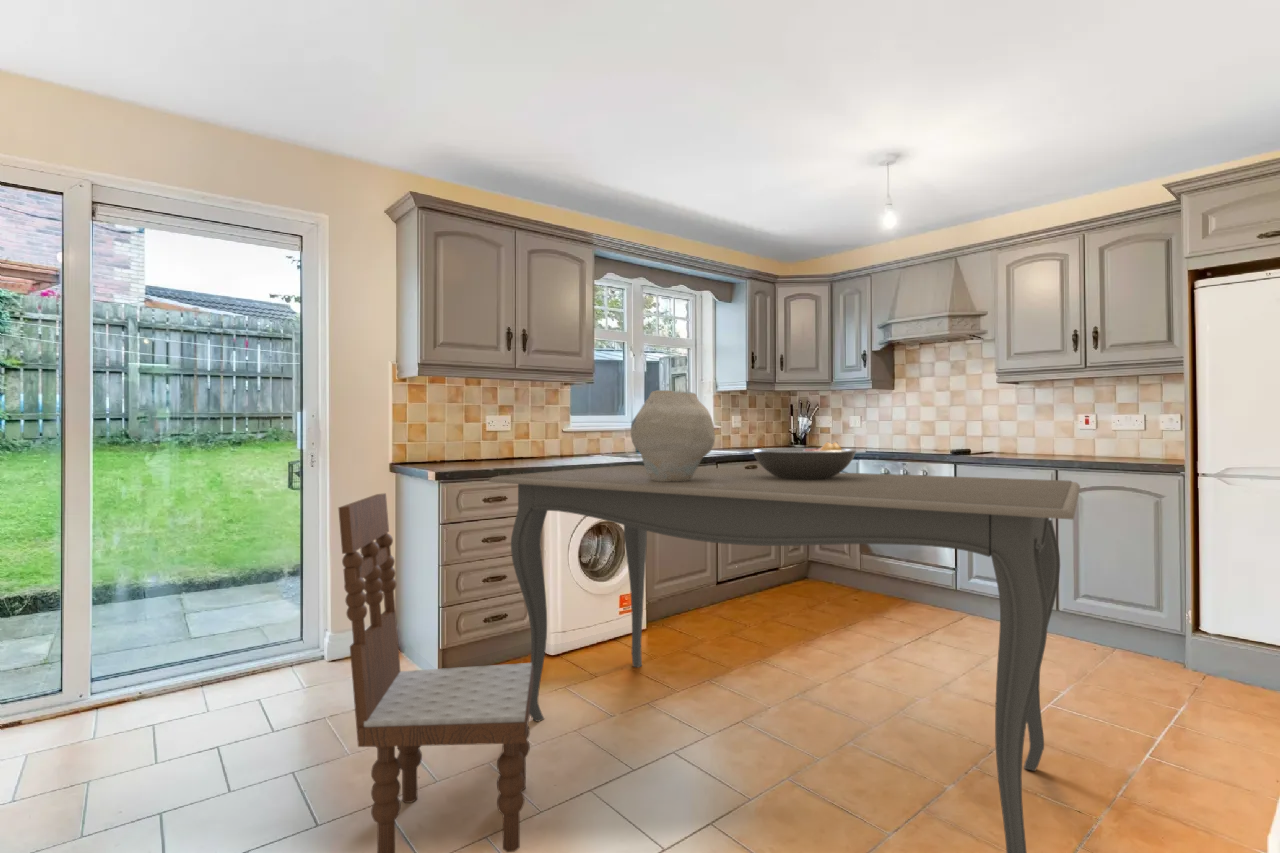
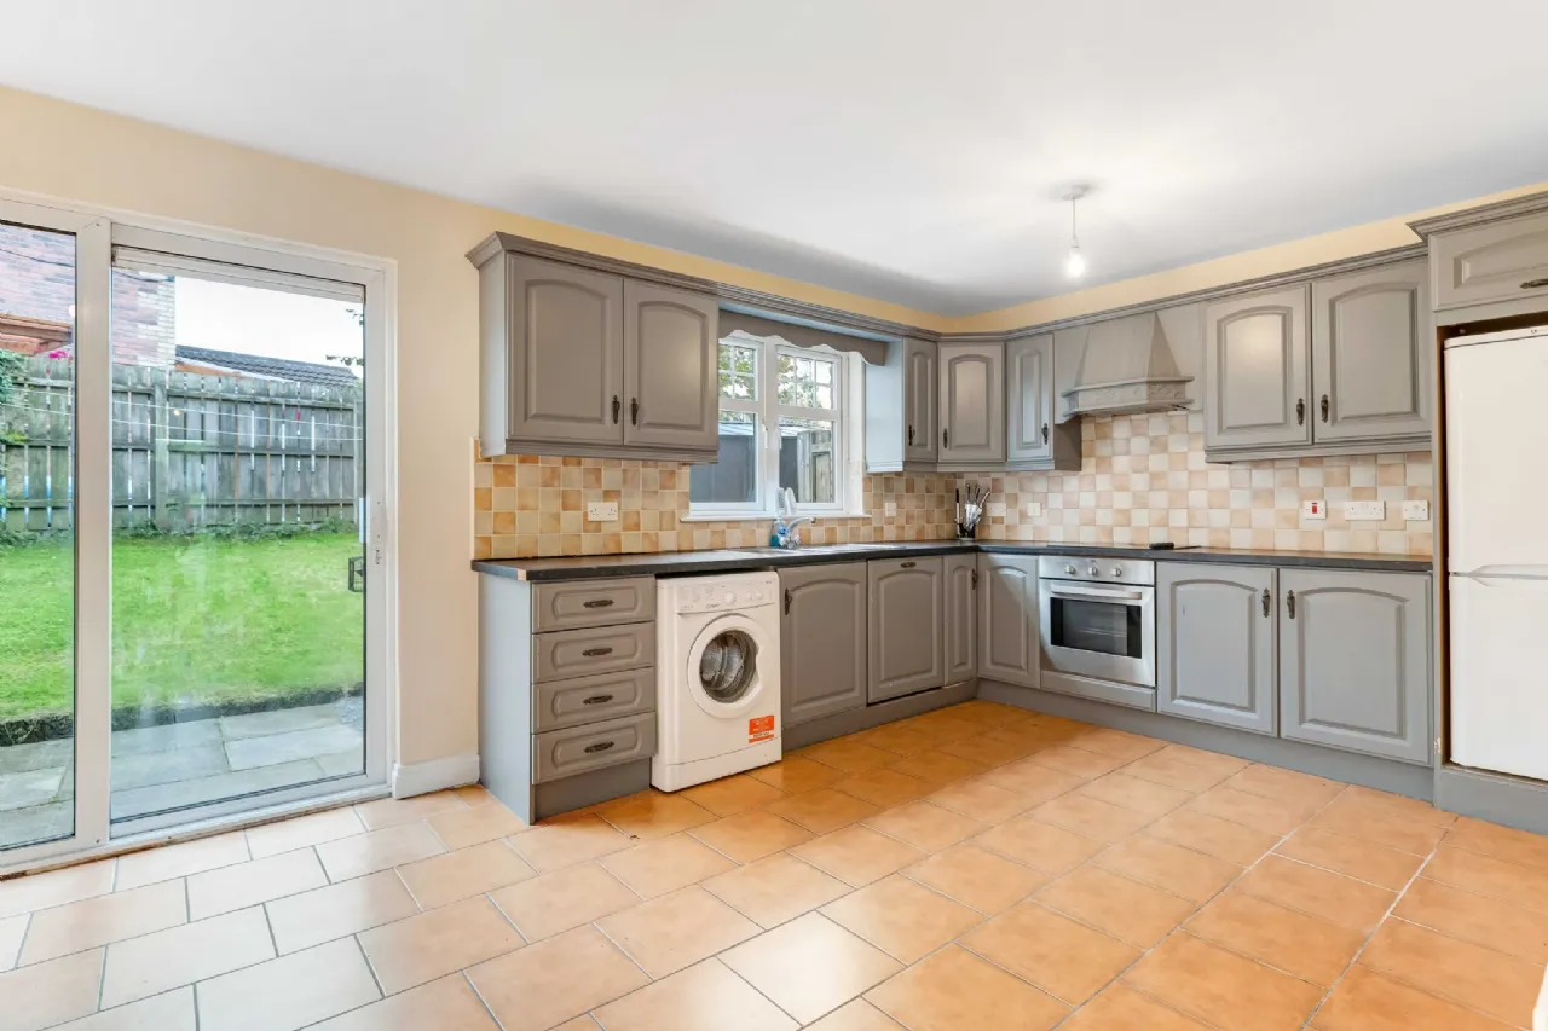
- dining chair (446, 668)
- vase (672, 434)
- dining table (764, 545)
- fruit bowl (803, 459)
